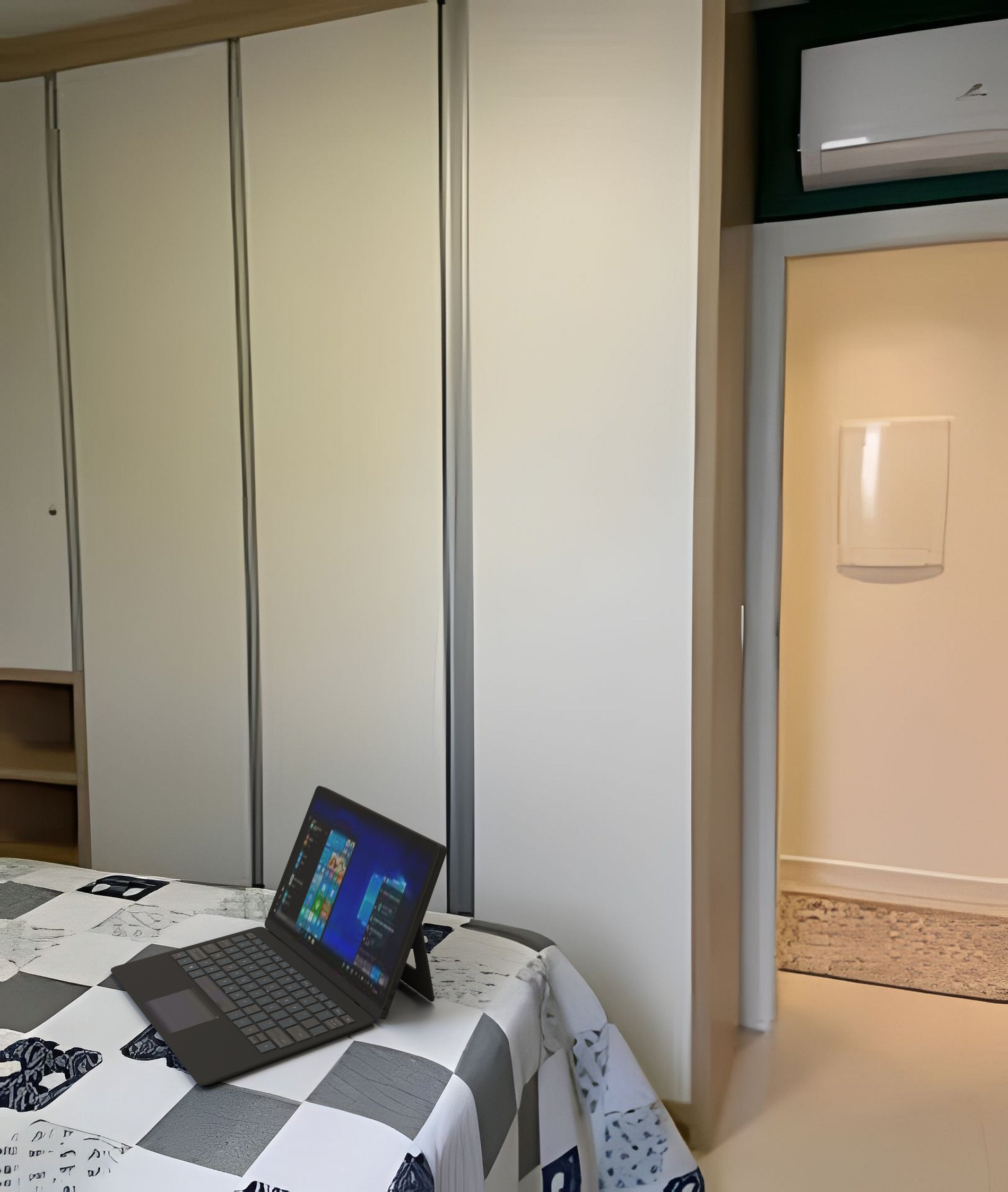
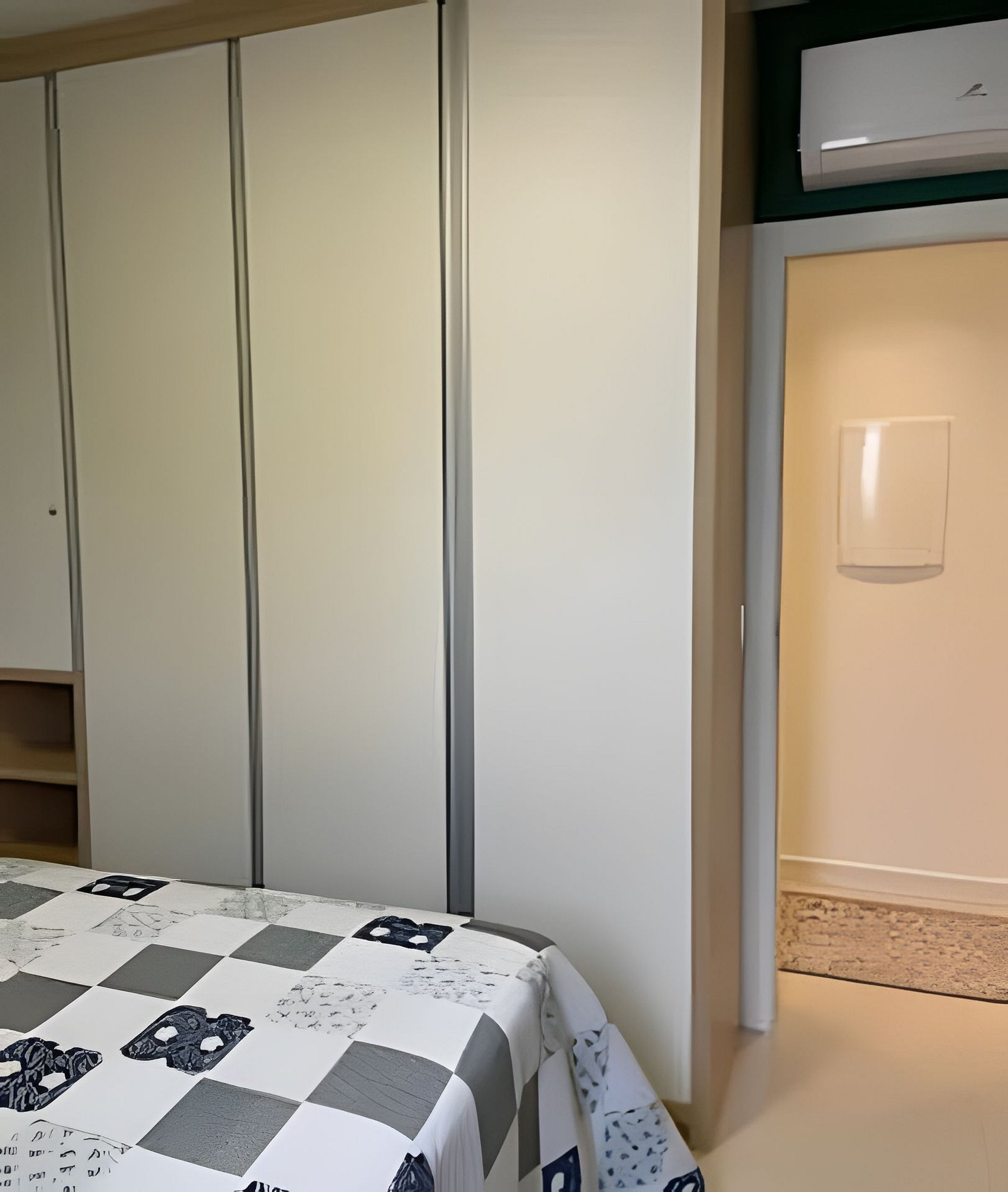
- laptop (273, 910)
